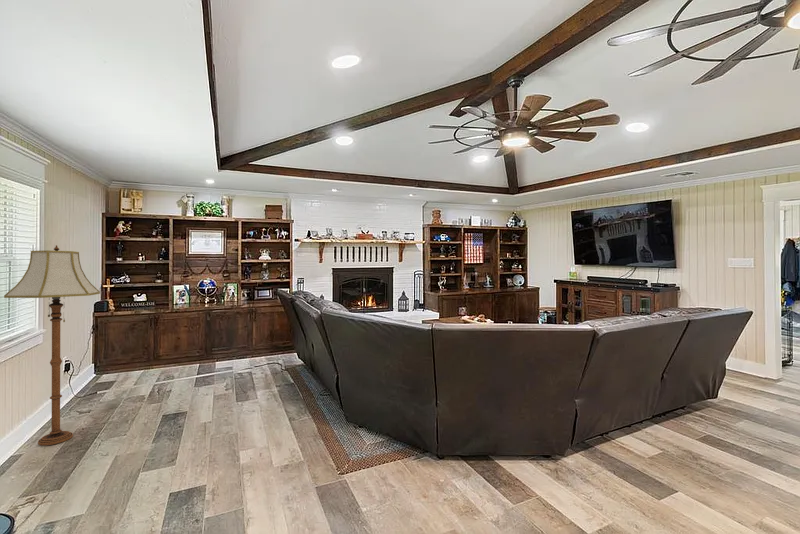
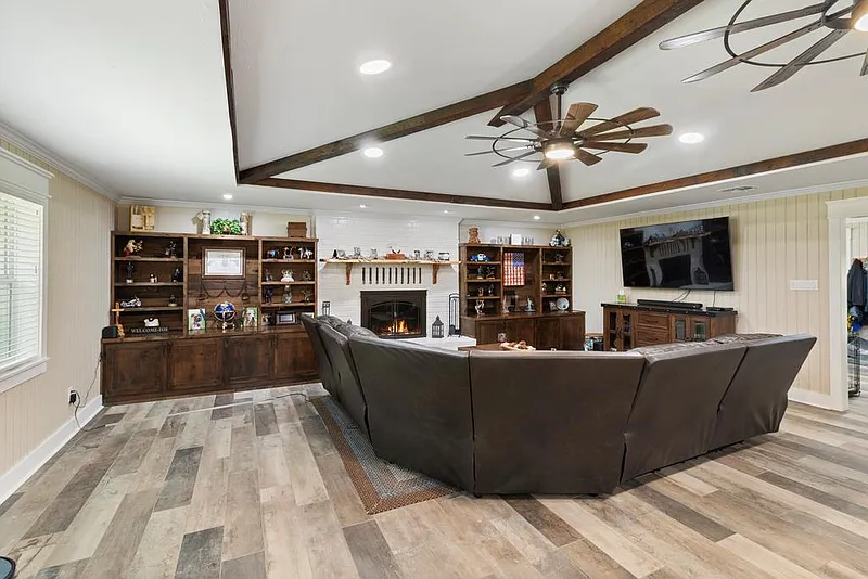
- floor lamp (55, 342)
